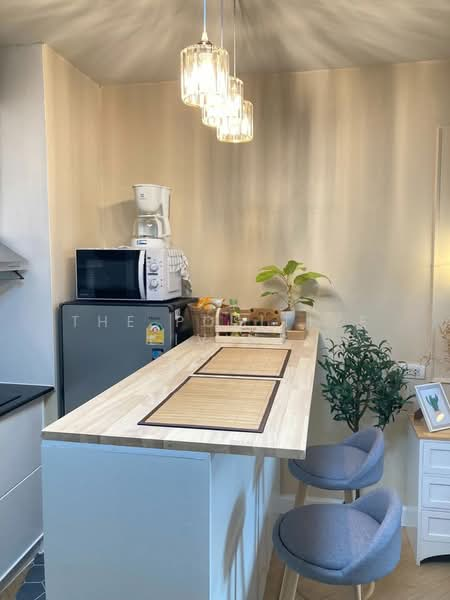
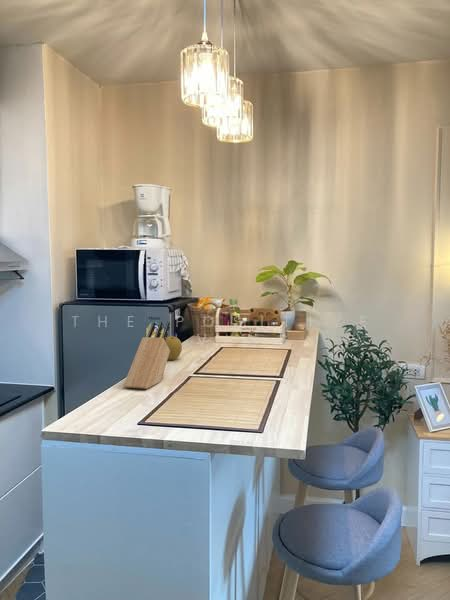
+ knife block (149, 352)
+ fruit (171, 348)
